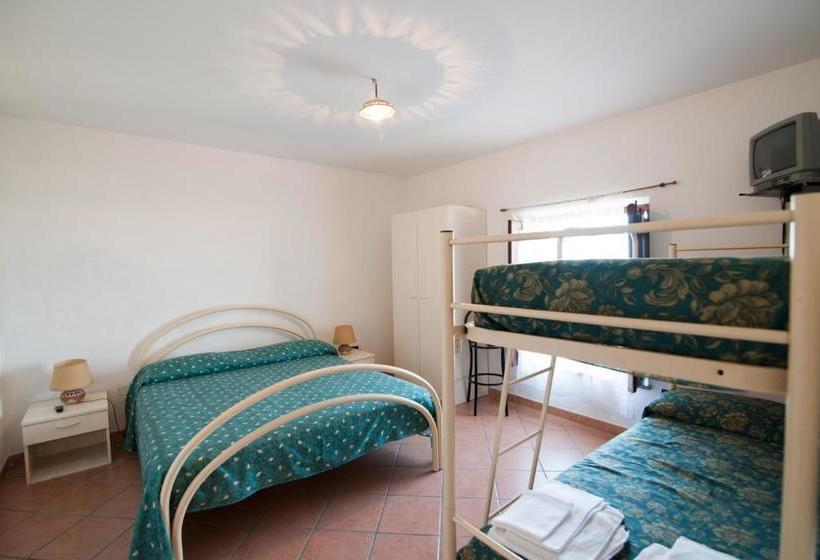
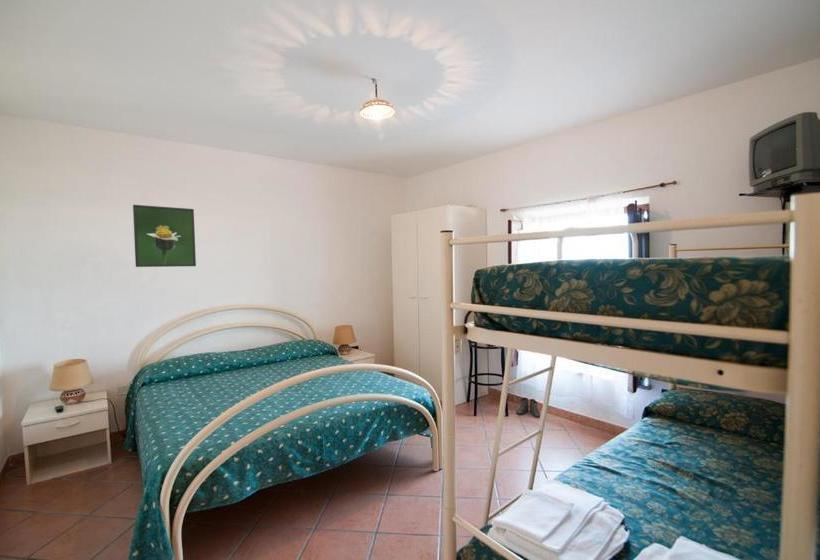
+ boots (527, 406)
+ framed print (165, 236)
